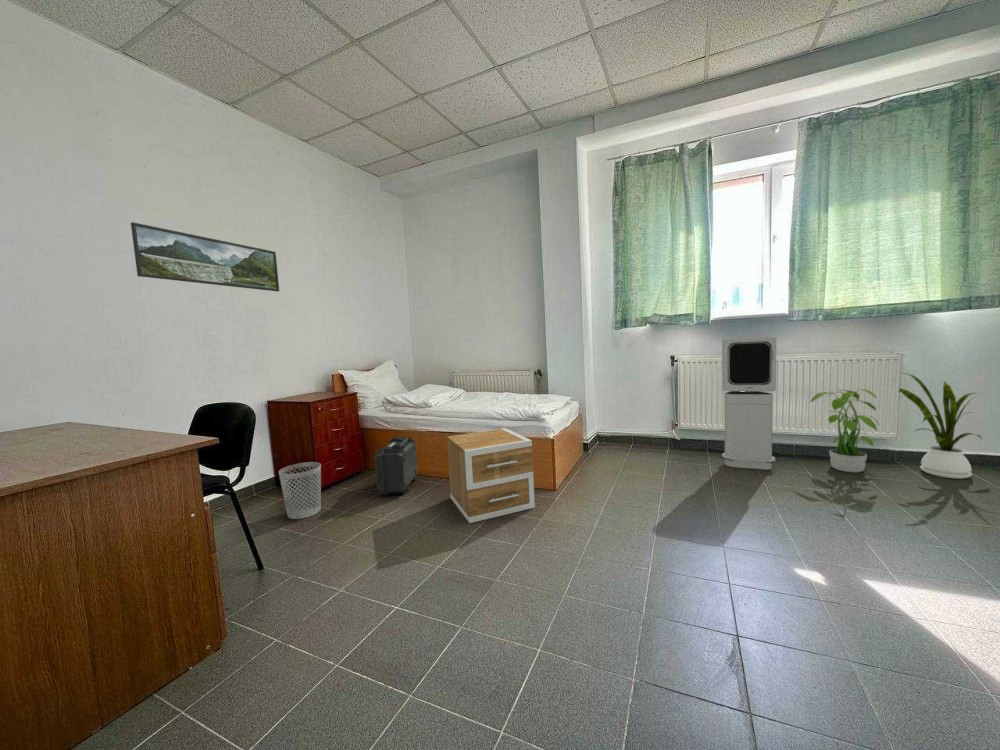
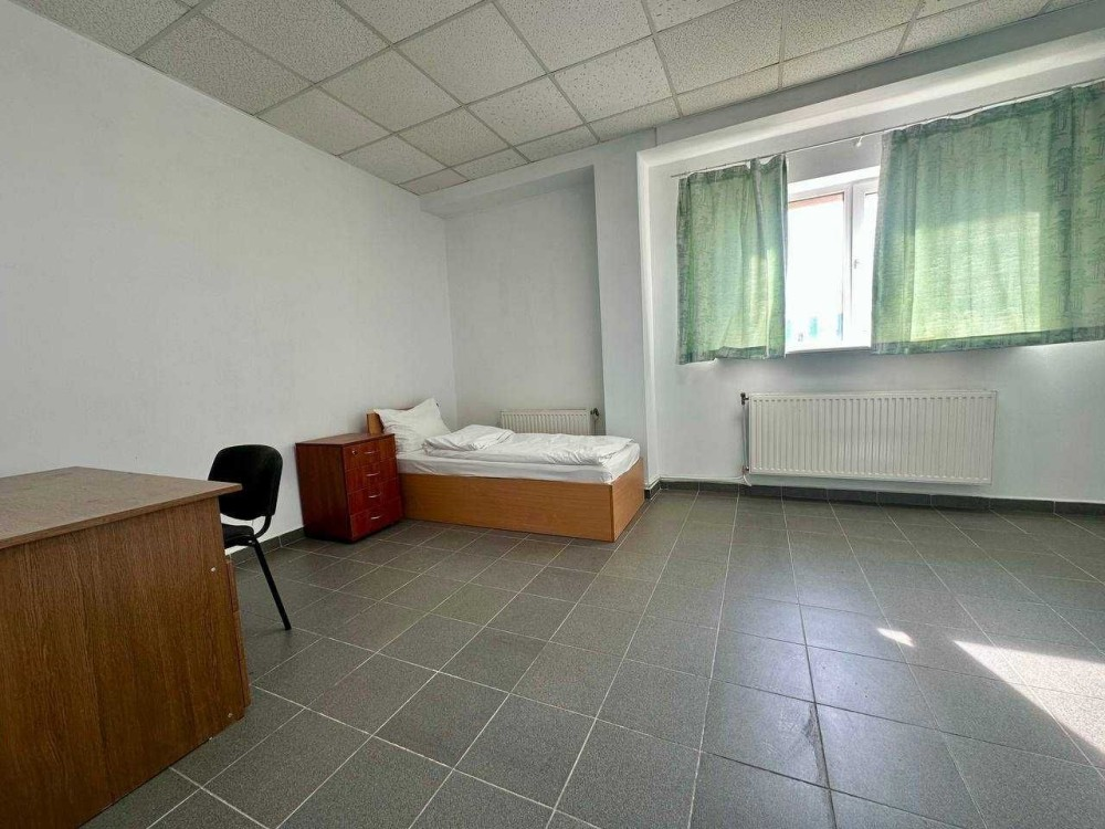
- air purifier (745, 400)
- backpack (397, 463)
- house plant (940, 423)
- potted plant (840, 429)
- nightstand (489, 470)
- wastebasket (302, 490)
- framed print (216, 262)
